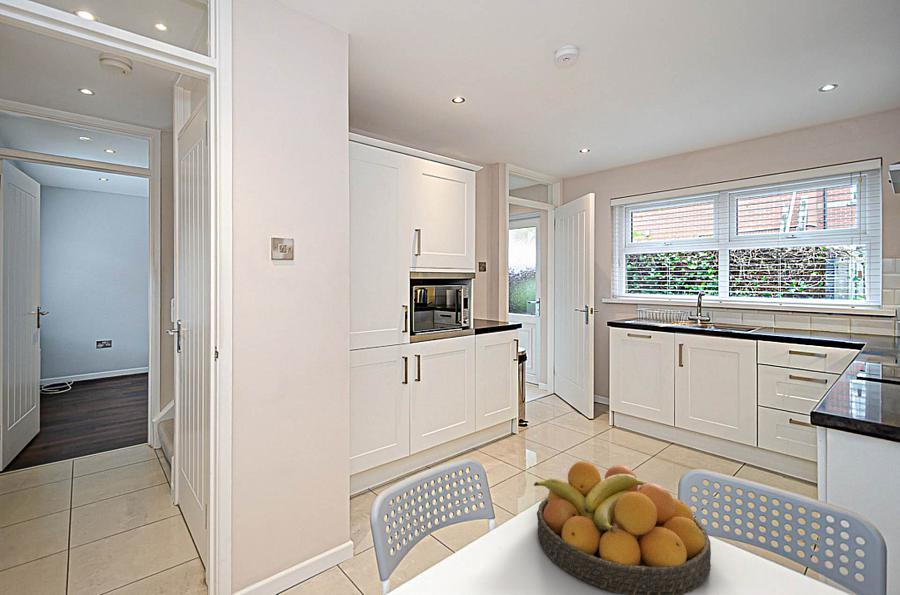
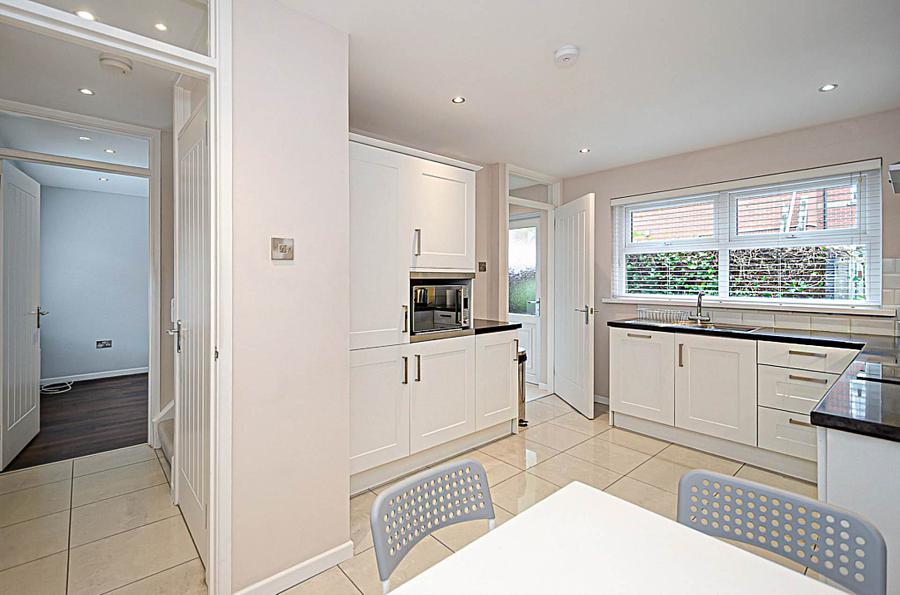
- fruit bowl (618, 509)
